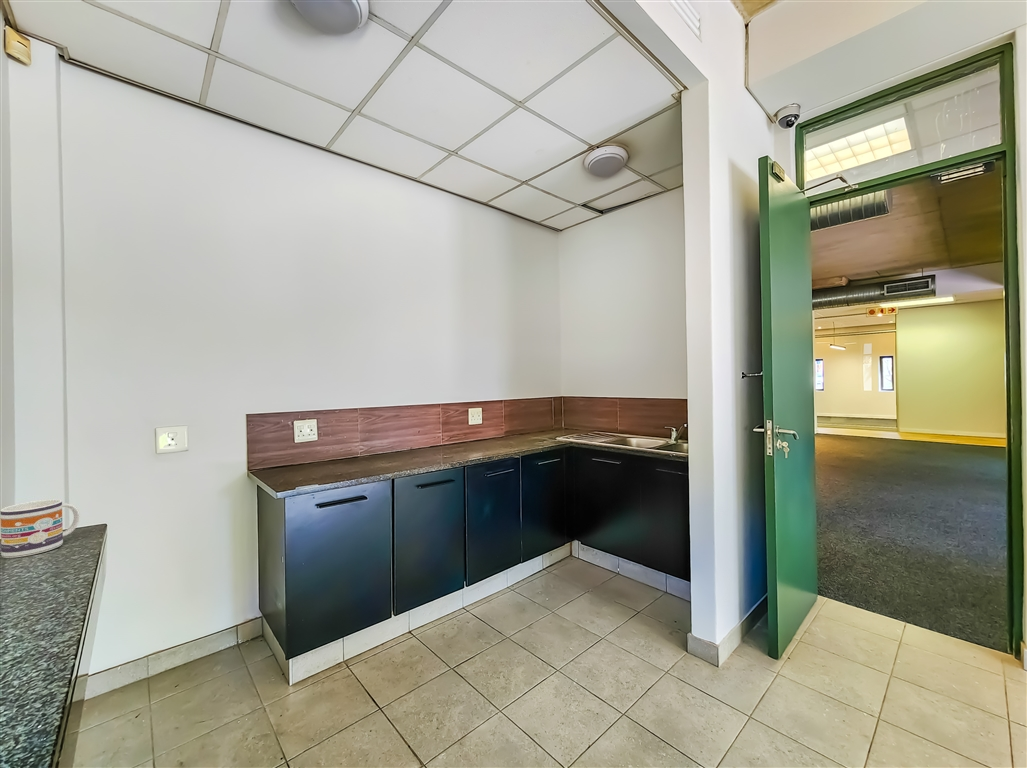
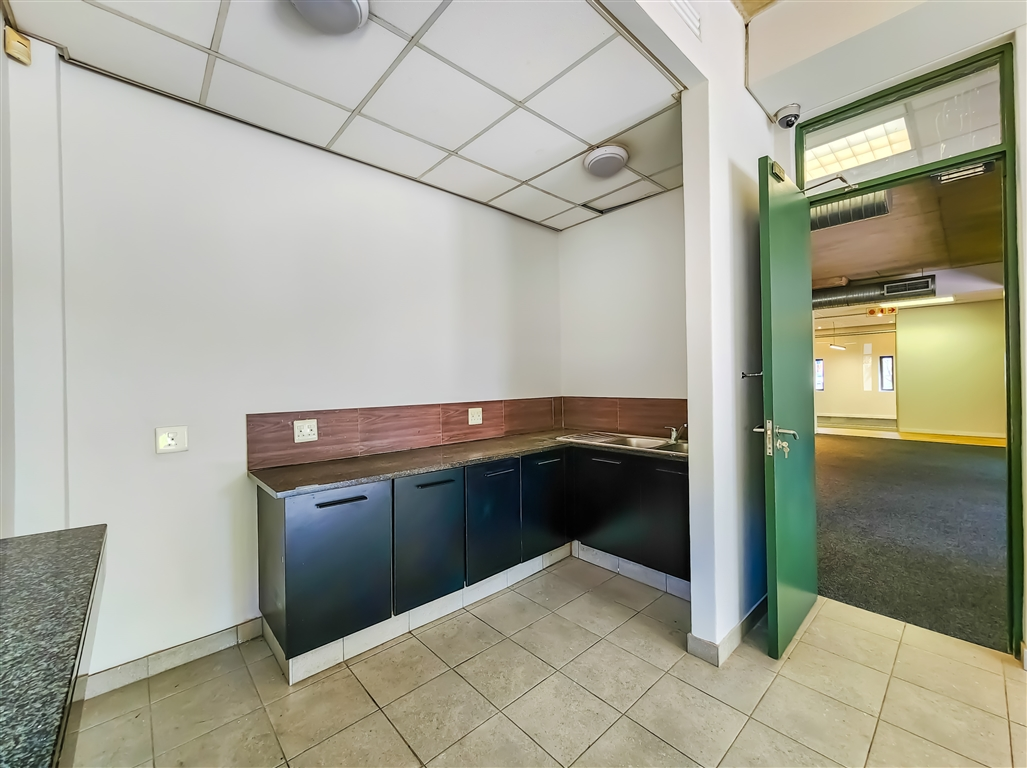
- mug (40, 525)
